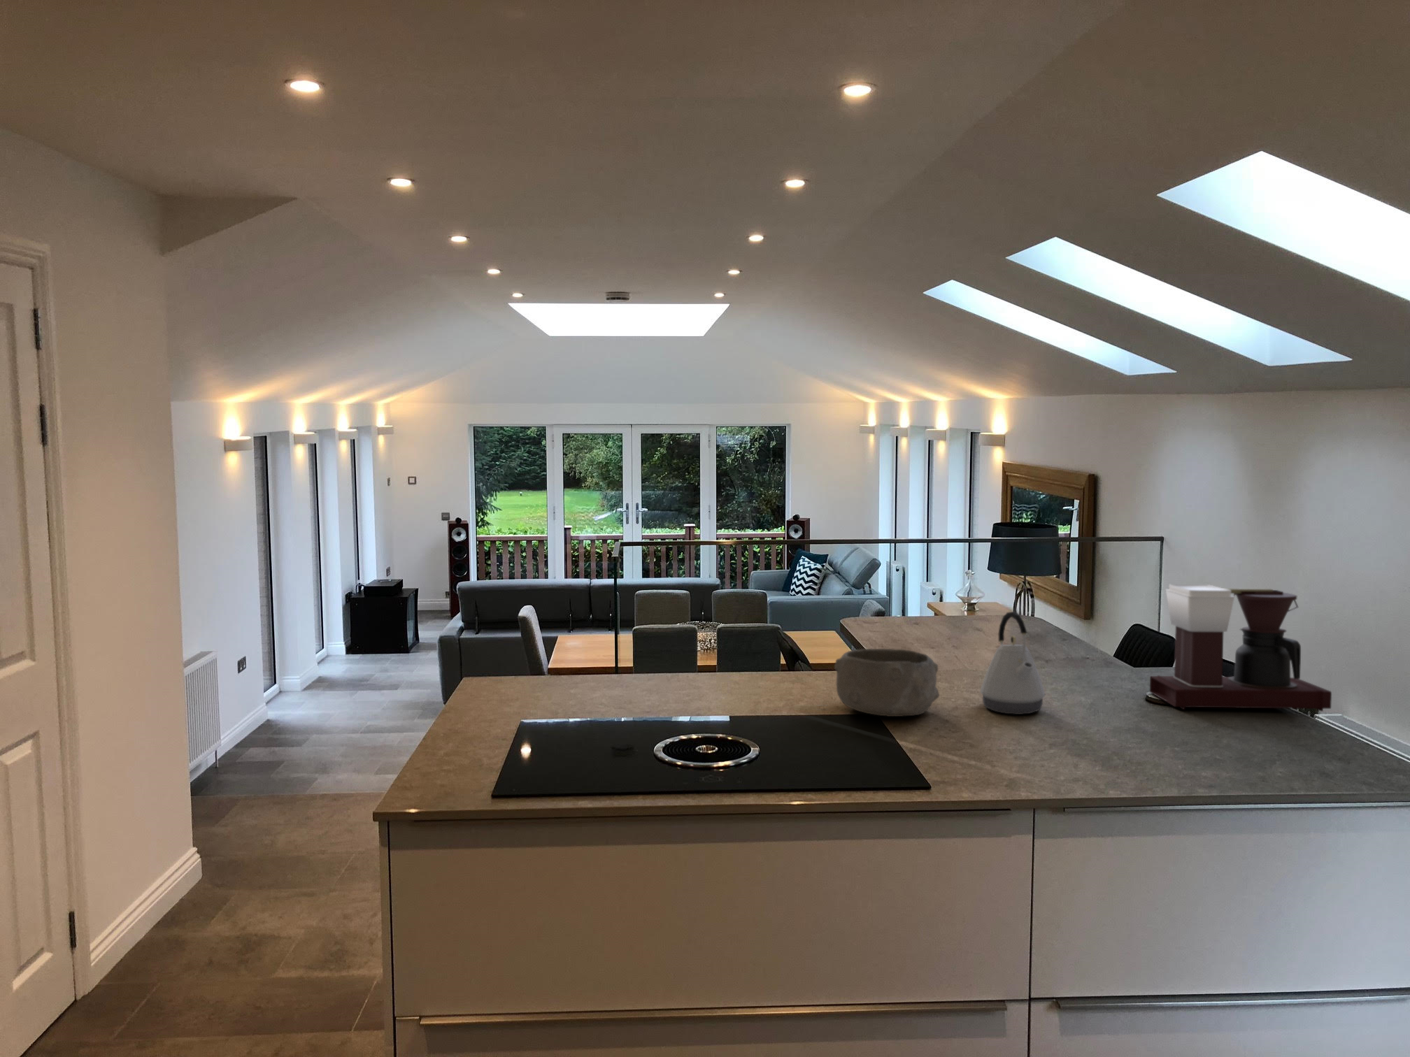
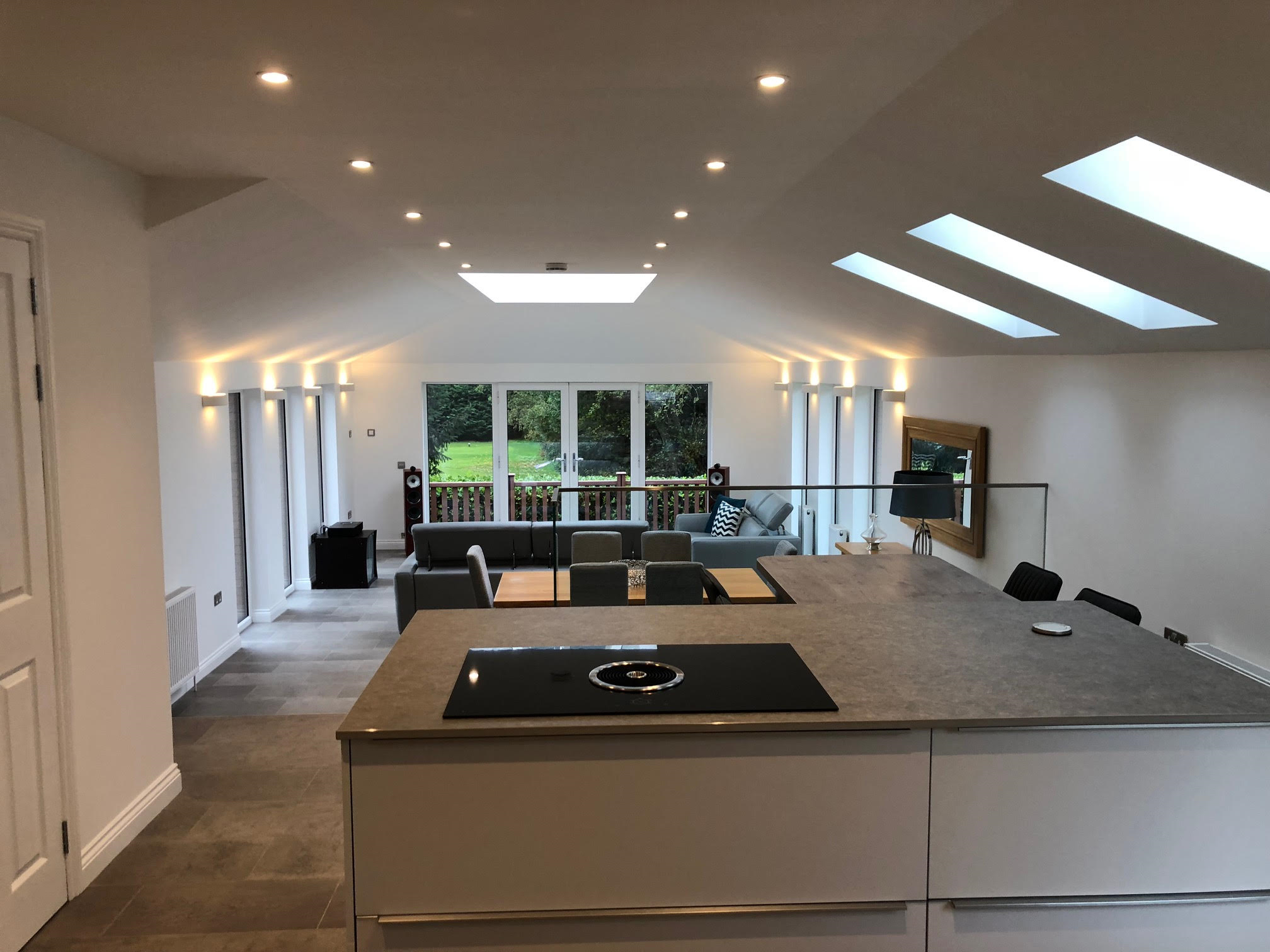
- coffee maker (1239, 646)
- bowl (885, 683)
- kettle (1014, 661)
